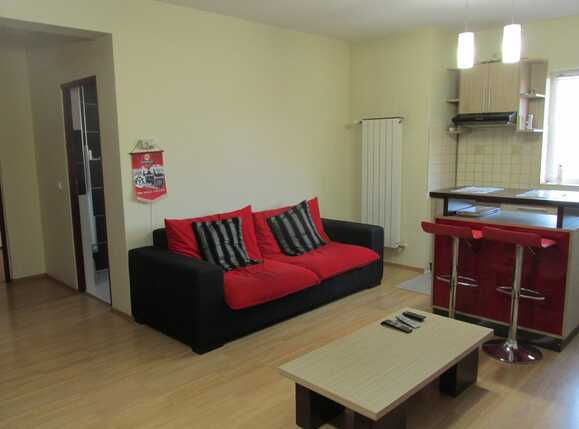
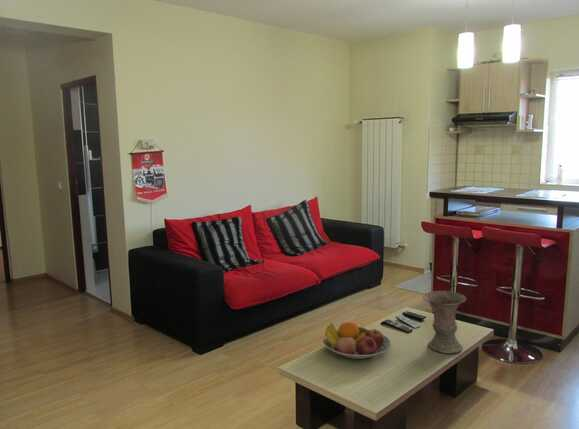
+ vase (443, 321)
+ fruit bowl (356, 338)
